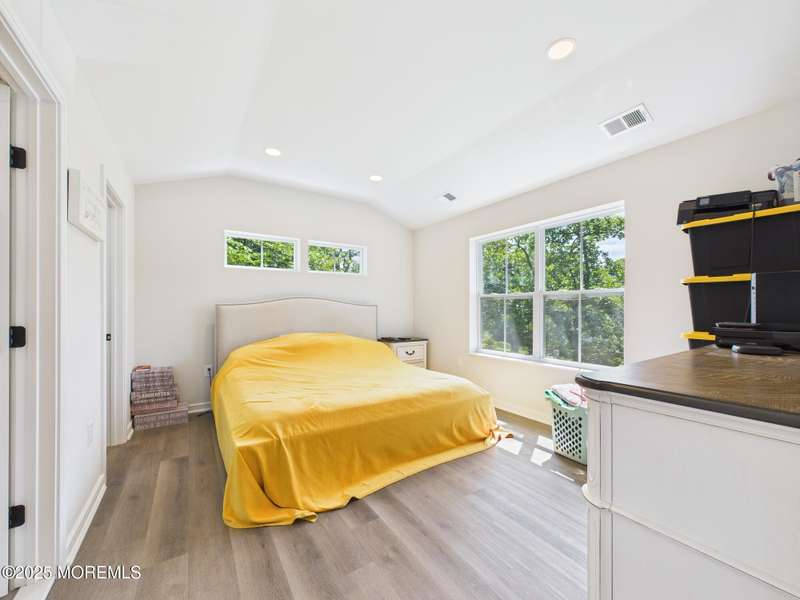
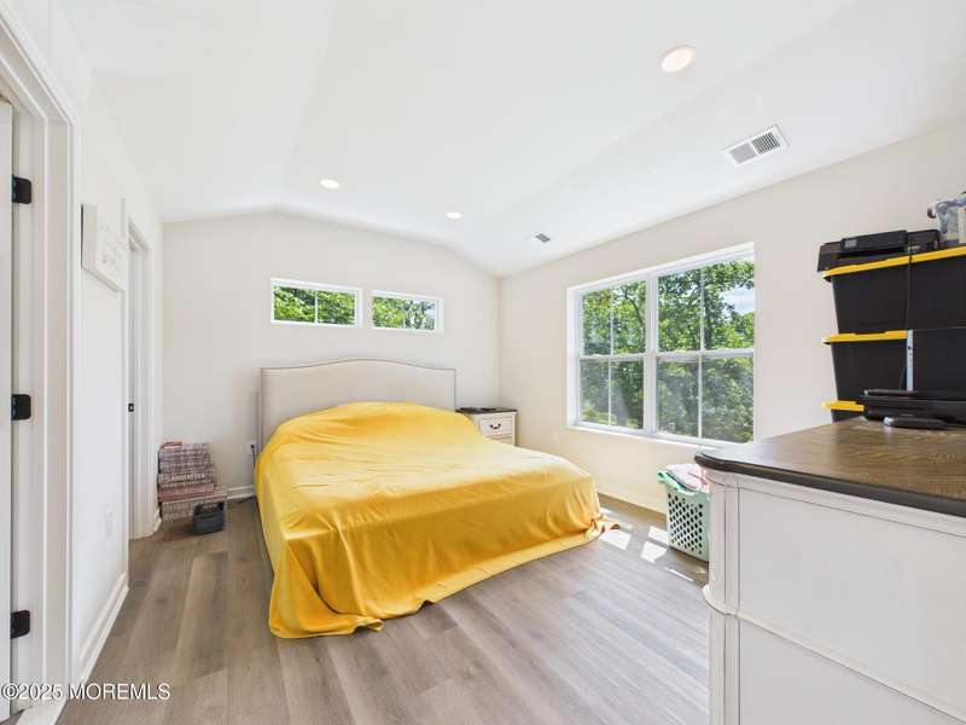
+ storage bin (209, 516)
